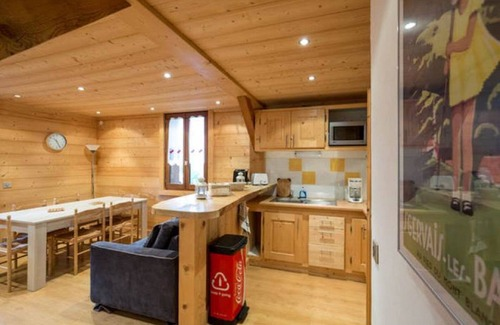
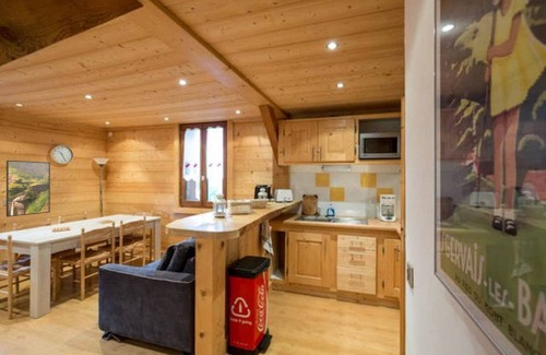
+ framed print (29, 188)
